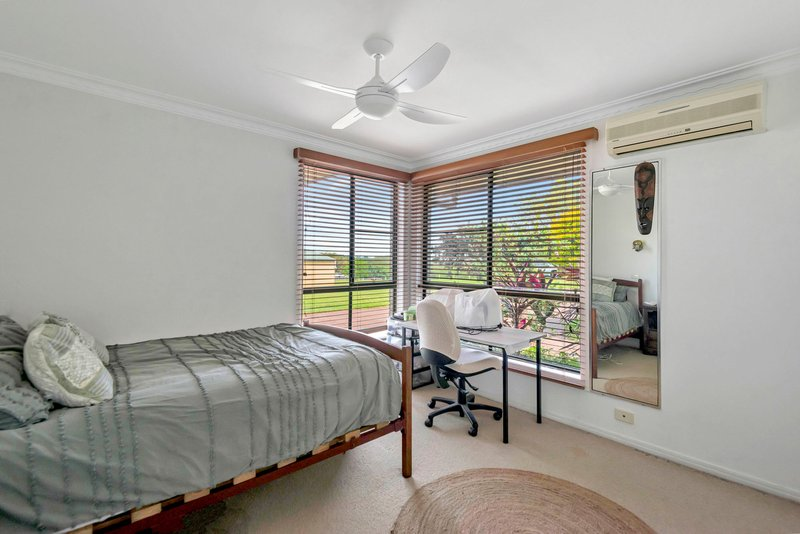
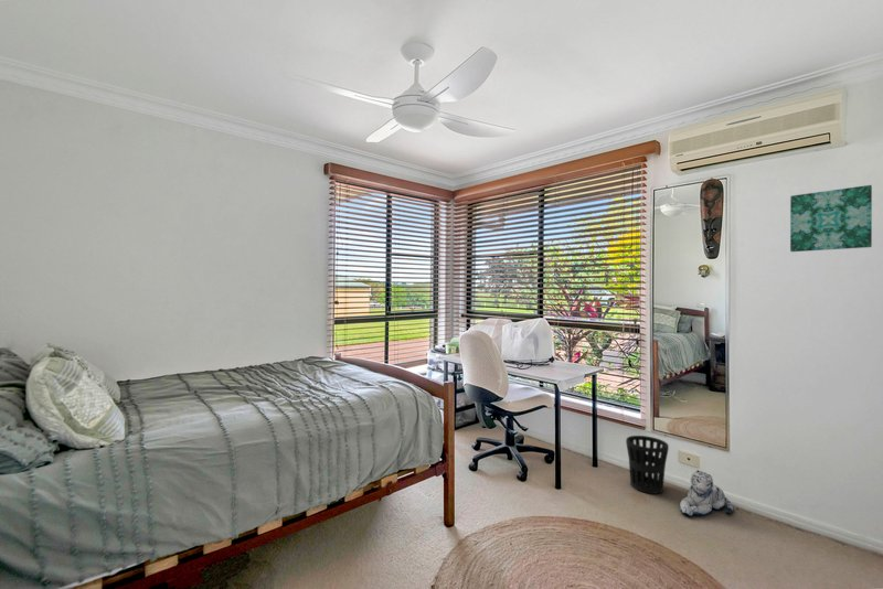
+ wastebasket (646, 463)
+ plush toy (706, 489)
+ wall art (829, 219)
